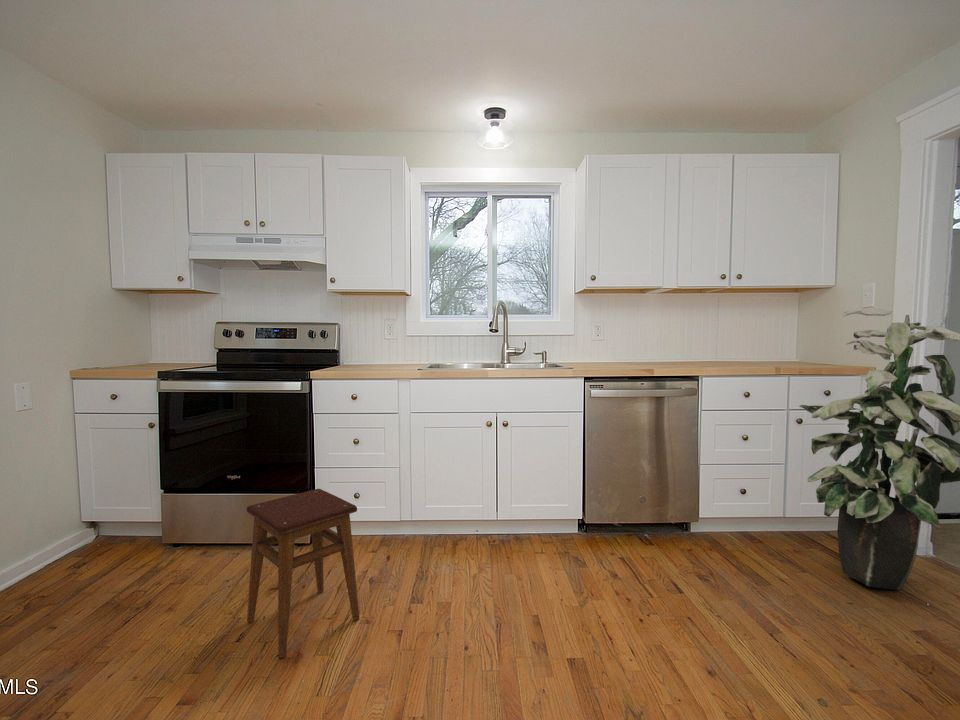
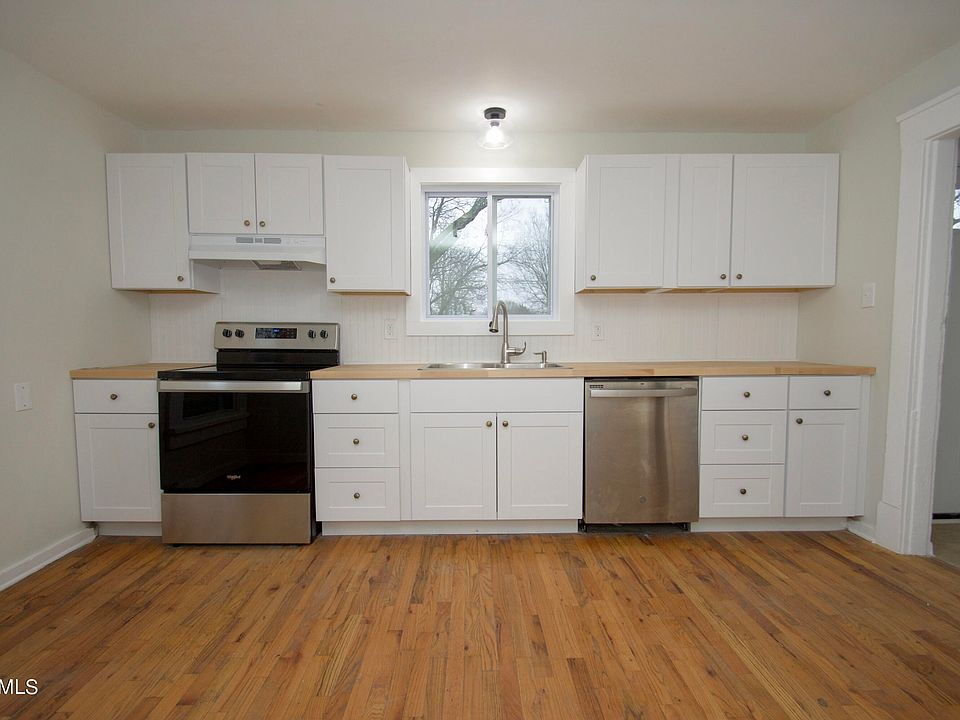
- stool (302, 563)
- indoor plant (880, 444)
